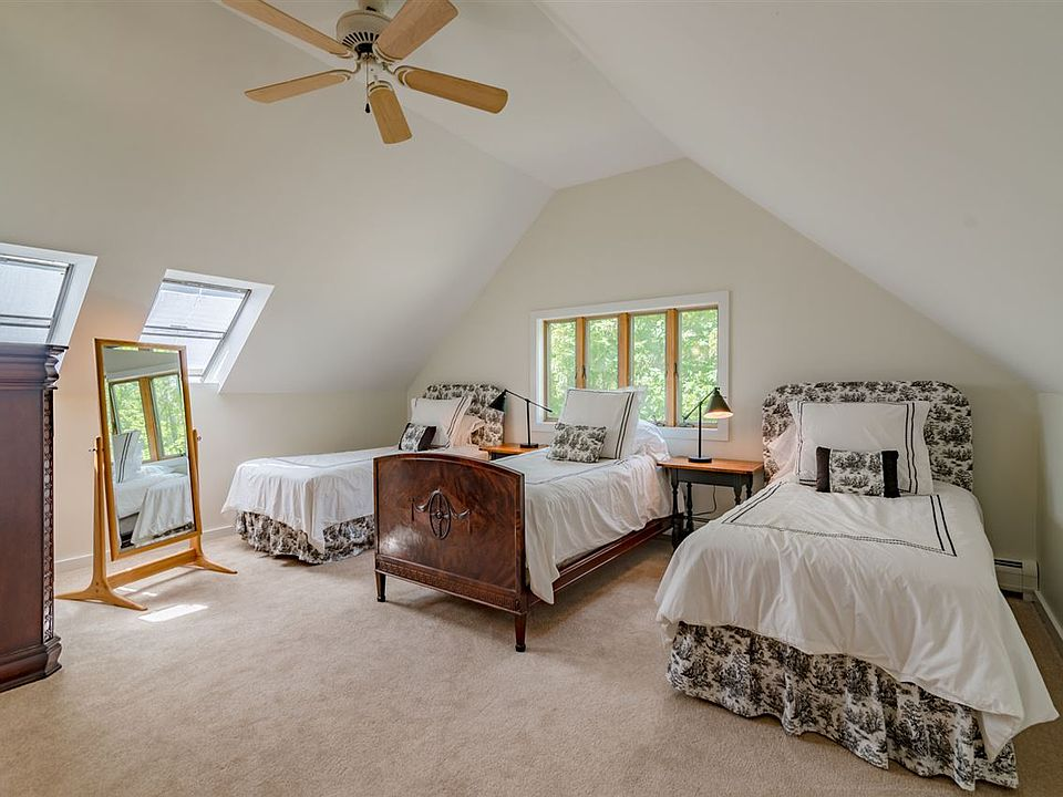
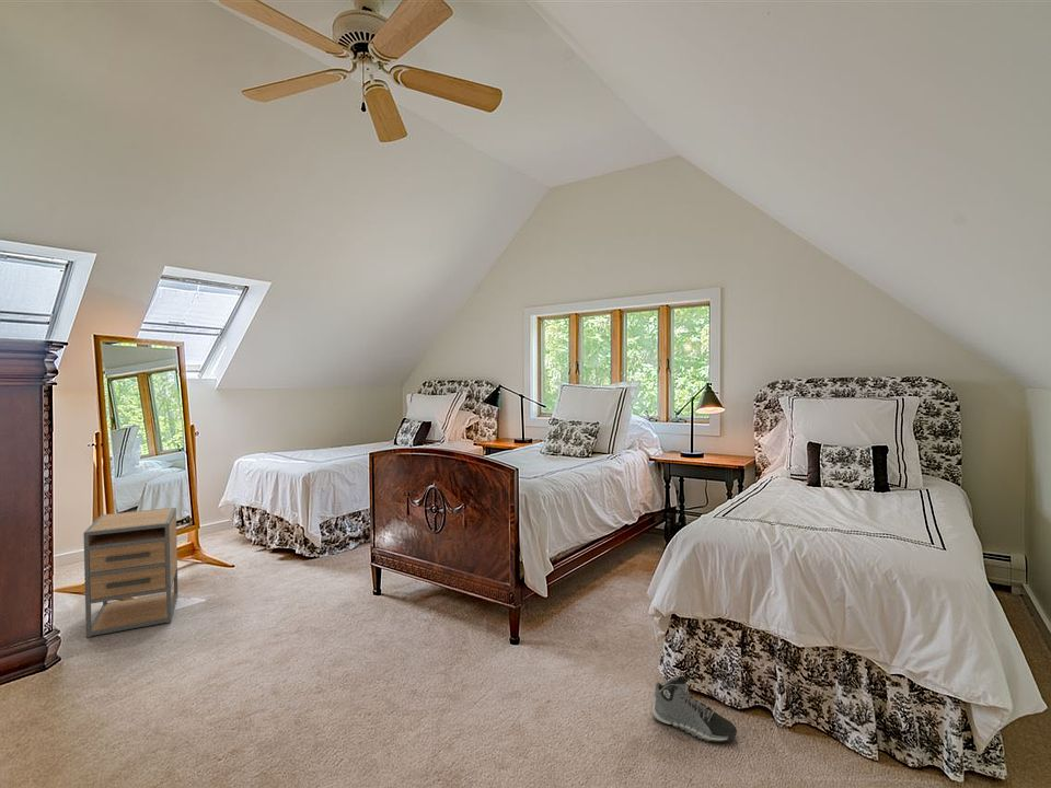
+ nightstand (135, 566)
+ sneaker (692, 704)
